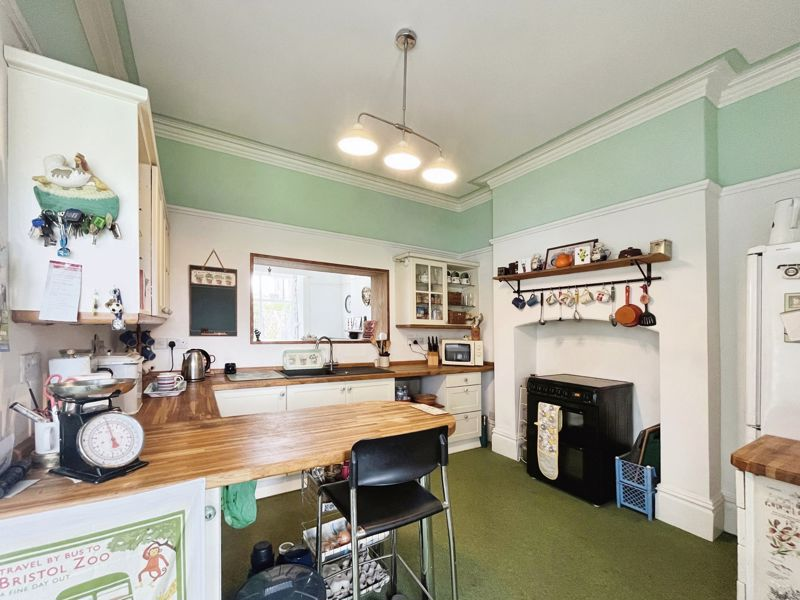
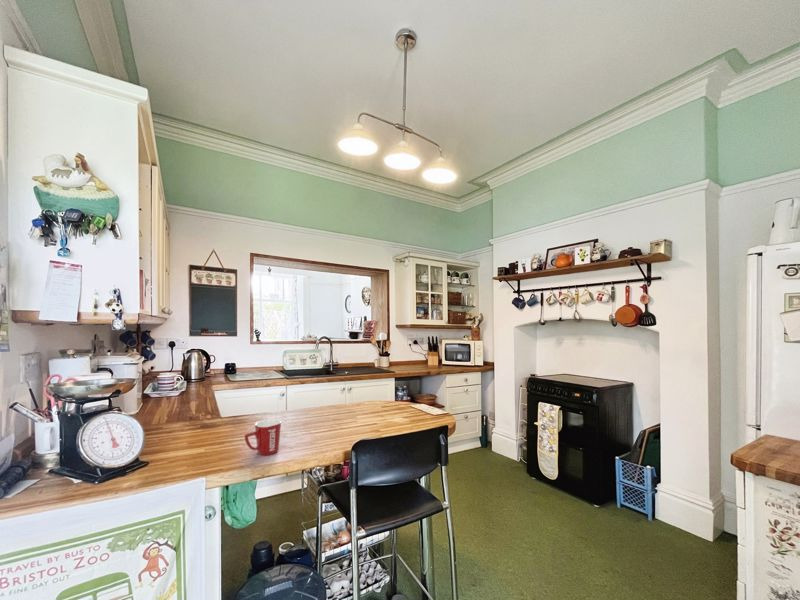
+ mug (262, 438)
